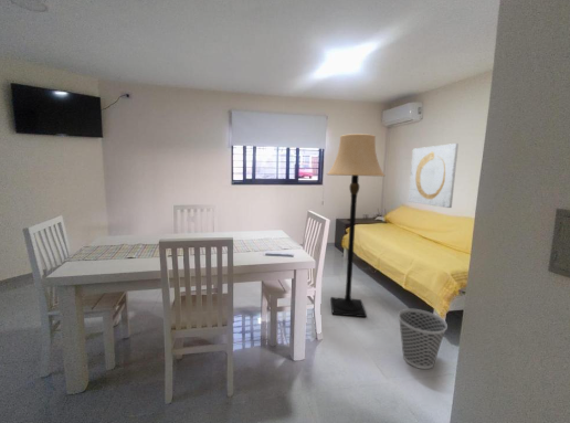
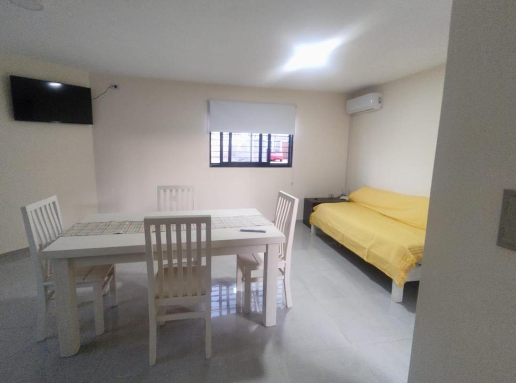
- wall art (430, 176)
- wastebasket (420, 339)
- lamp (351, 225)
